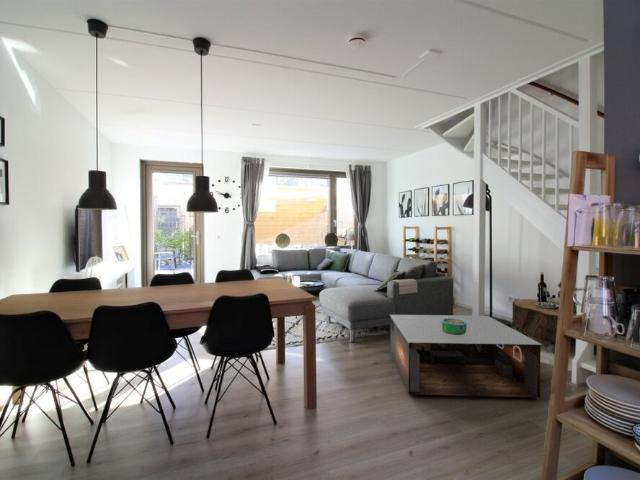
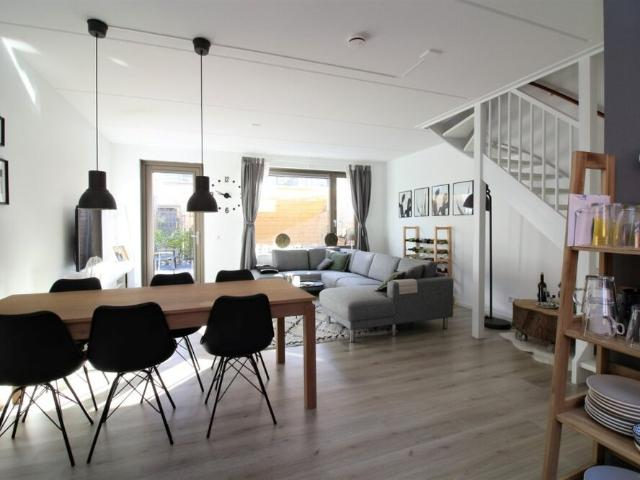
- decorative bowl (453, 326)
- coffee table (453, 349)
